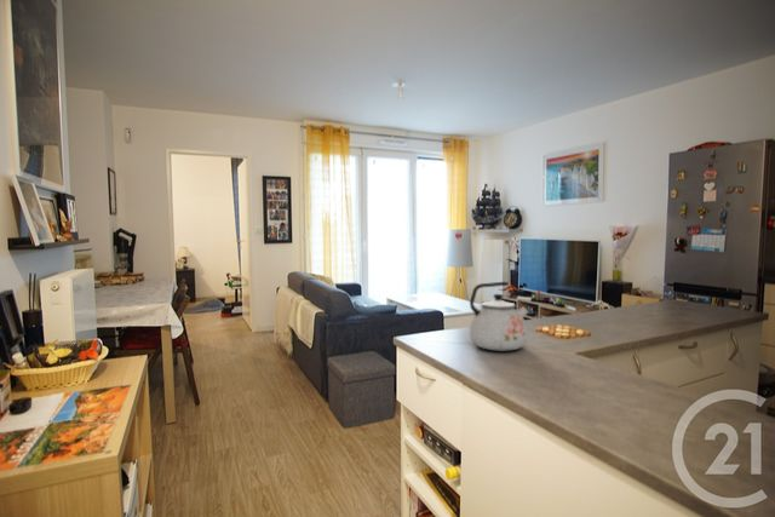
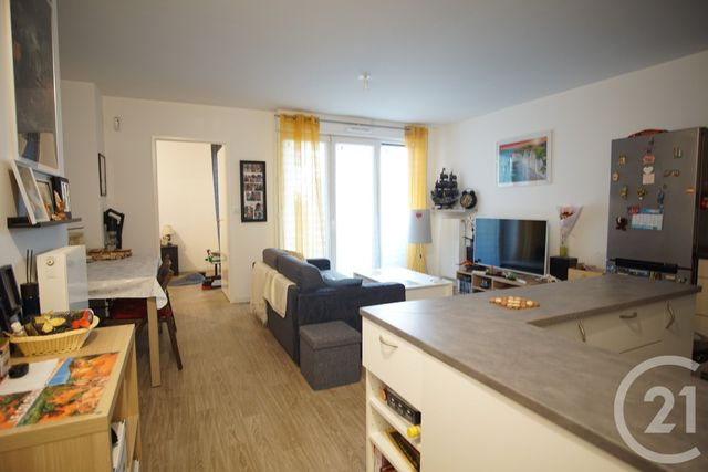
- kettle (498, 314)
